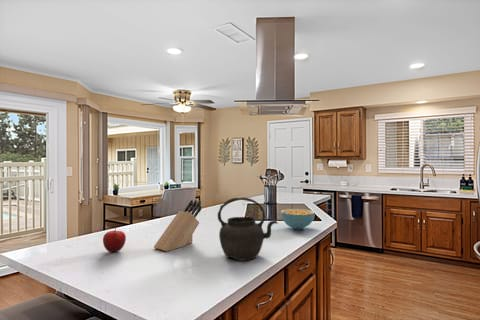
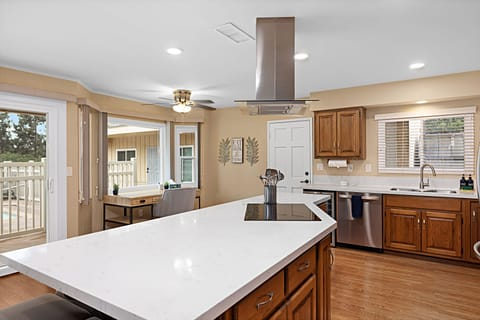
- kettle (247, 226)
- fruit (114, 240)
- knife block (180, 223)
- cereal bowl (297, 219)
